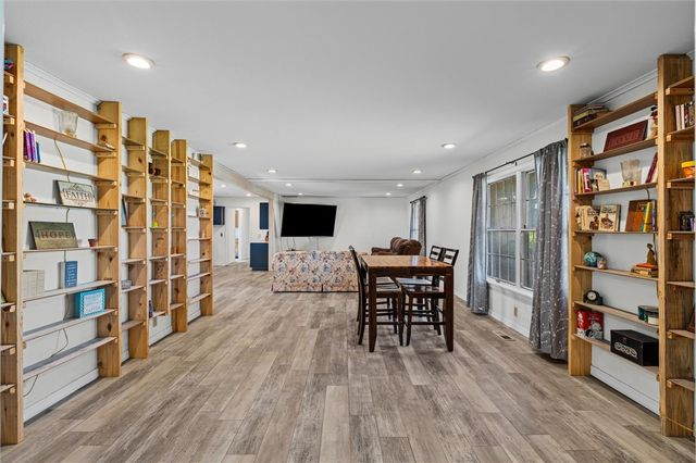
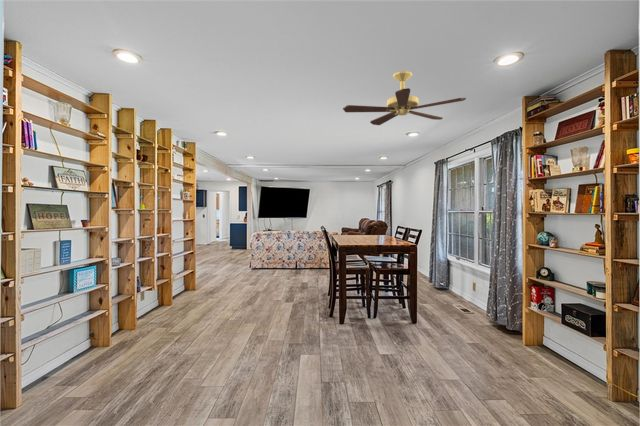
+ ceiling fan (401, 93)
